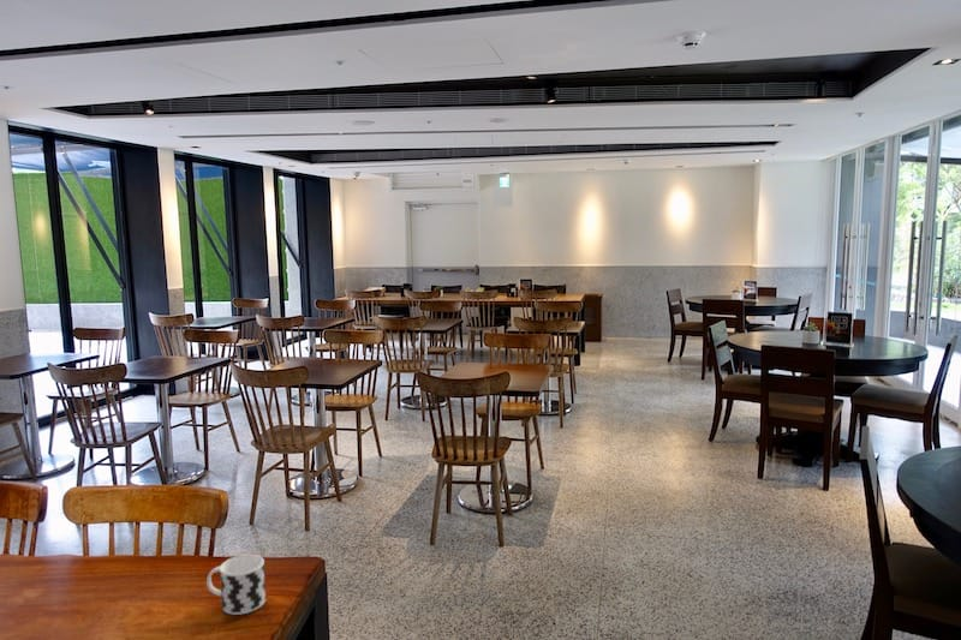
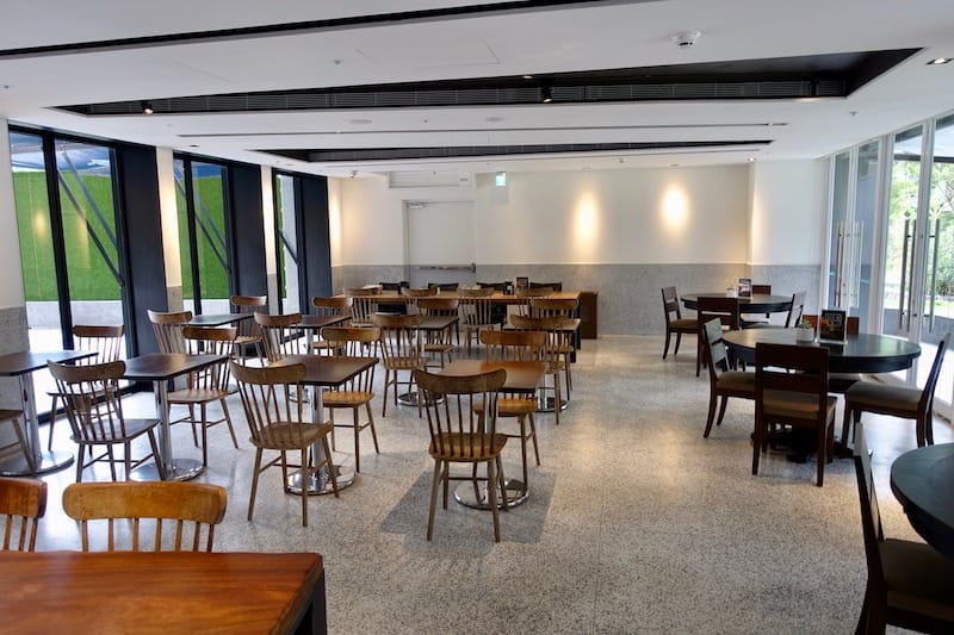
- cup (235, 584)
